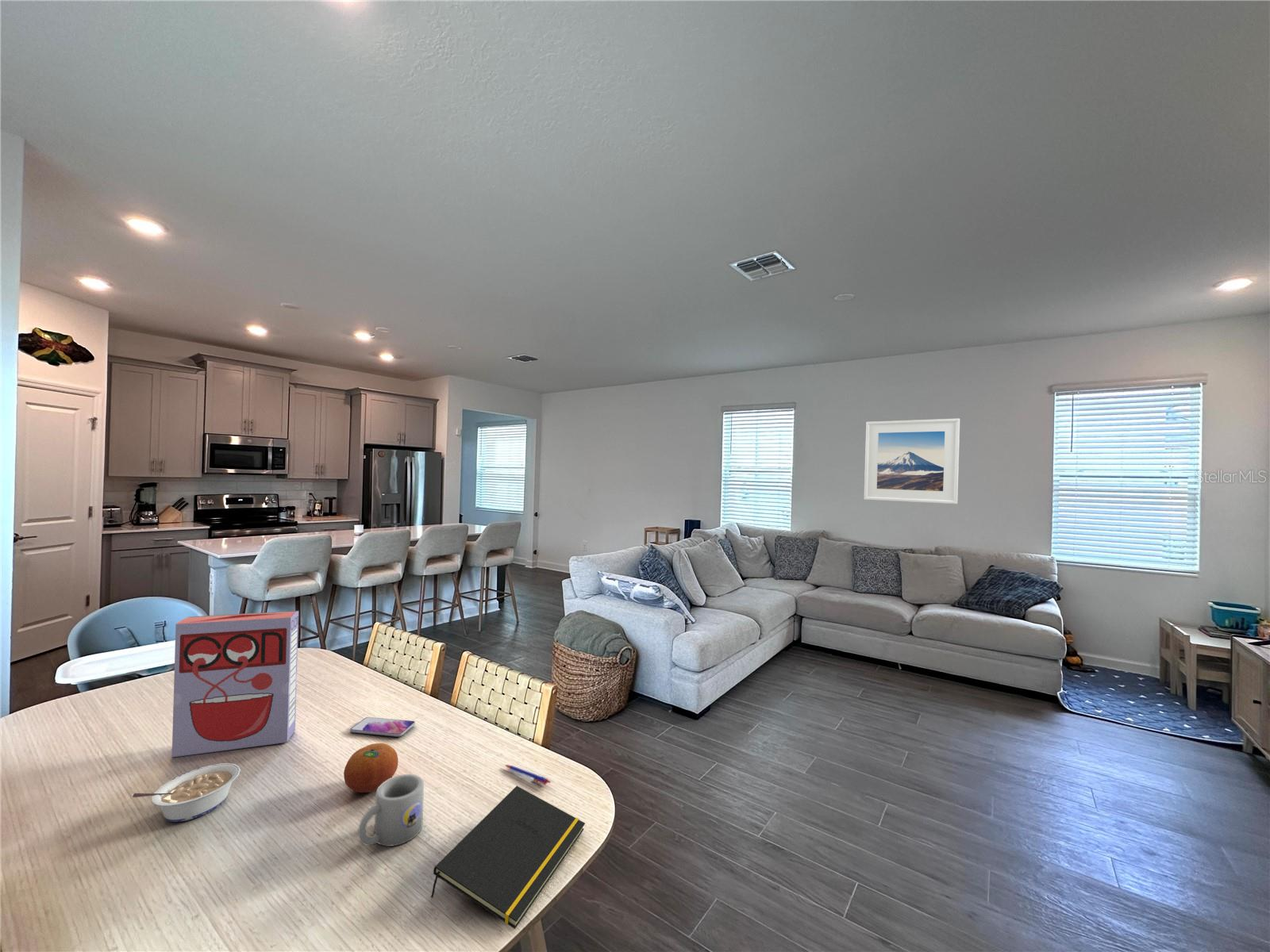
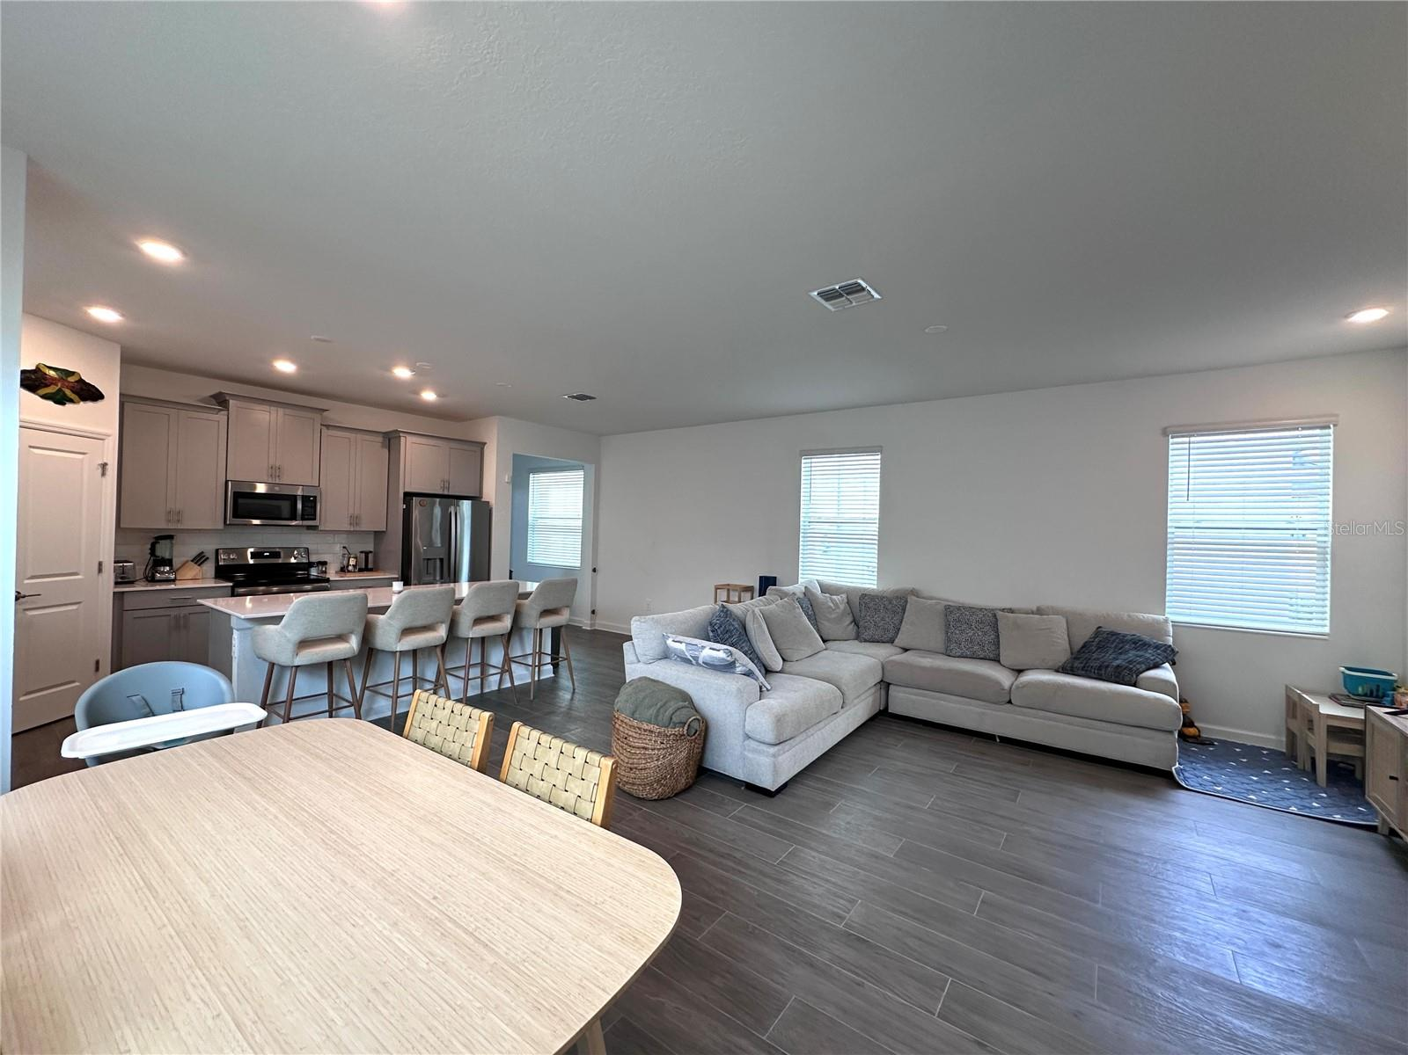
- cereal box (238, 679)
- fruit (371, 767)
- legume (194, 793)
- smartphone (383, 726)
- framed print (910, 461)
- notepad (516, 846)
- pen (526, 773)
- mug (391, 813)
